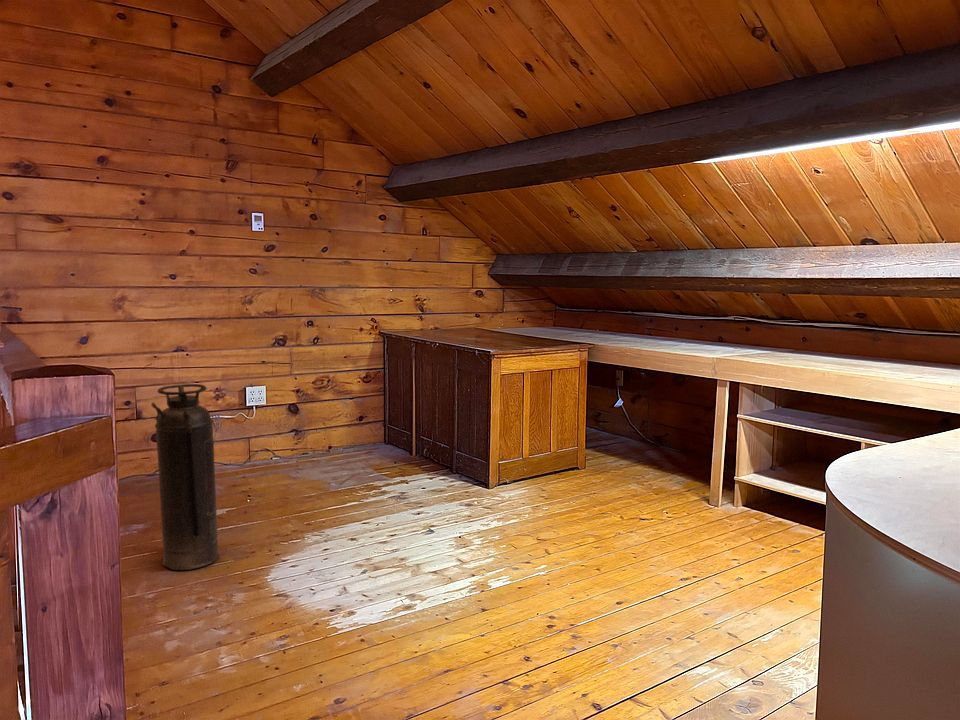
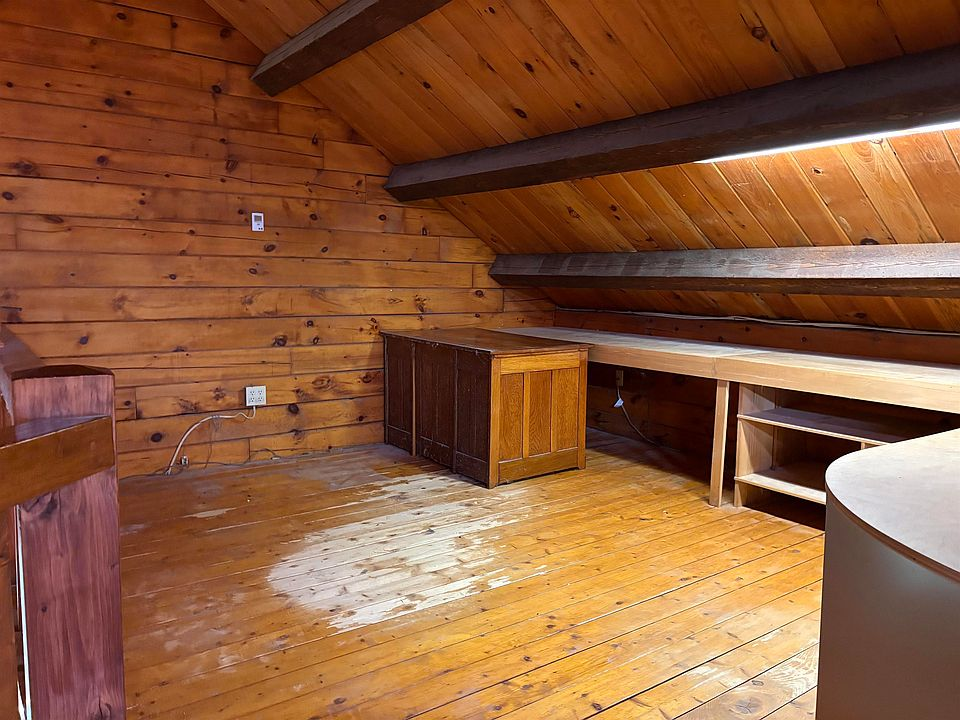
- fire extinguisher (185, 475)
